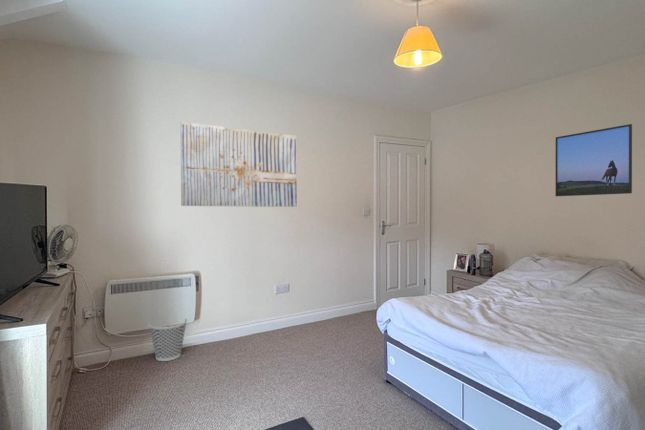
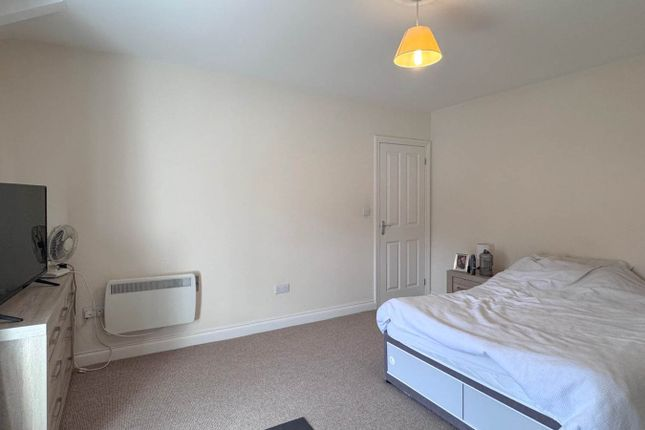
- wastebasket (168, 338)
- wall art (243, 167)
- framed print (590, 163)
